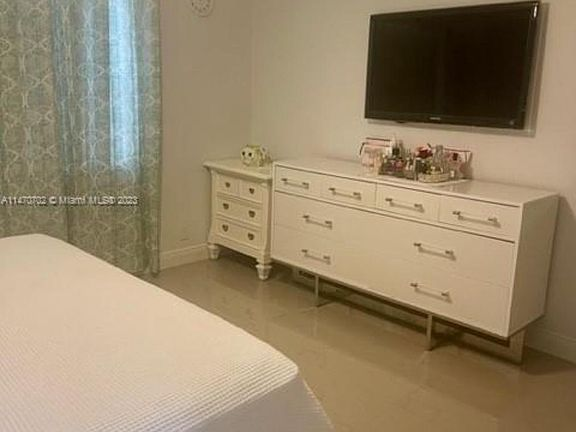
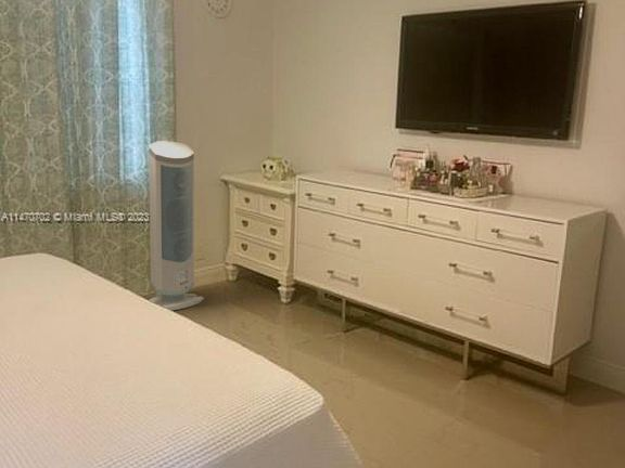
+ air purifier (171, 224)
